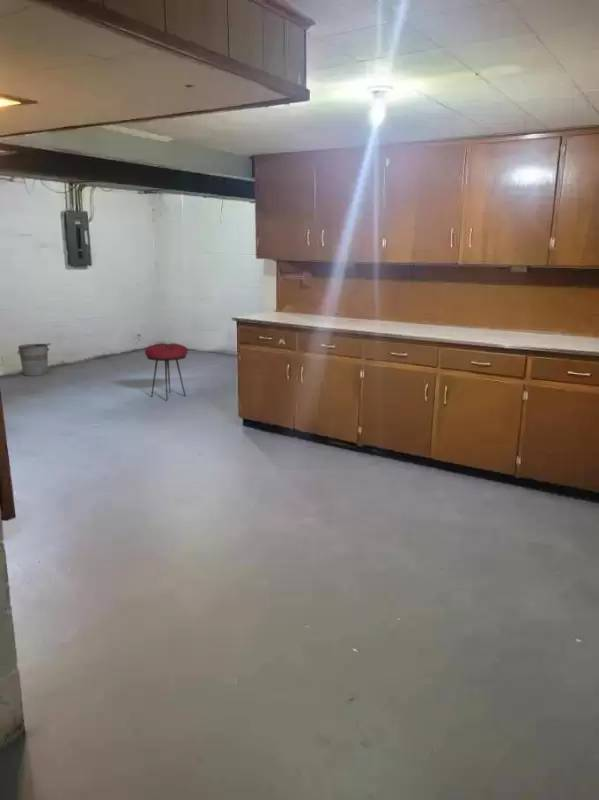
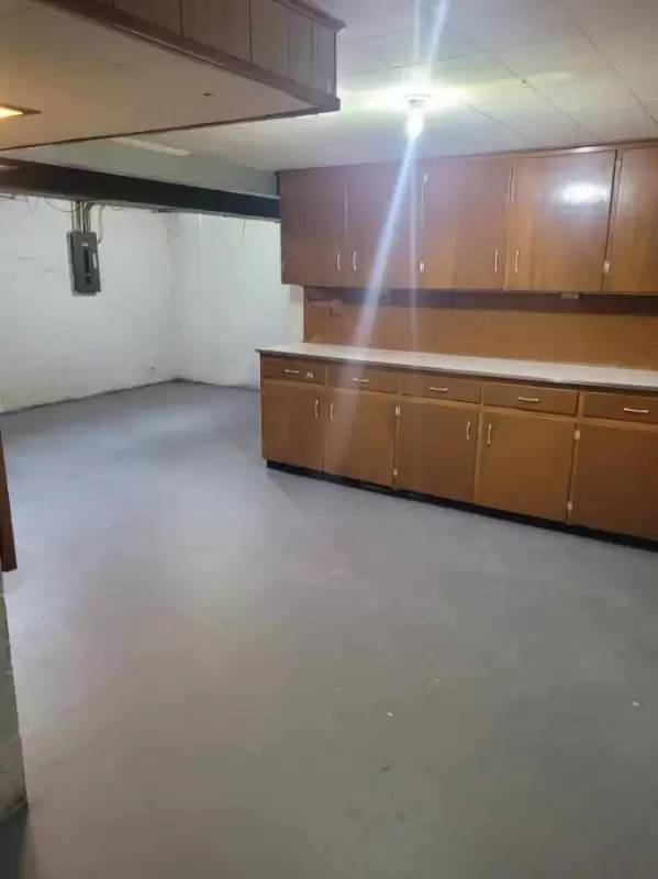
- bucket (34, 358)
- stool (166, 371)
